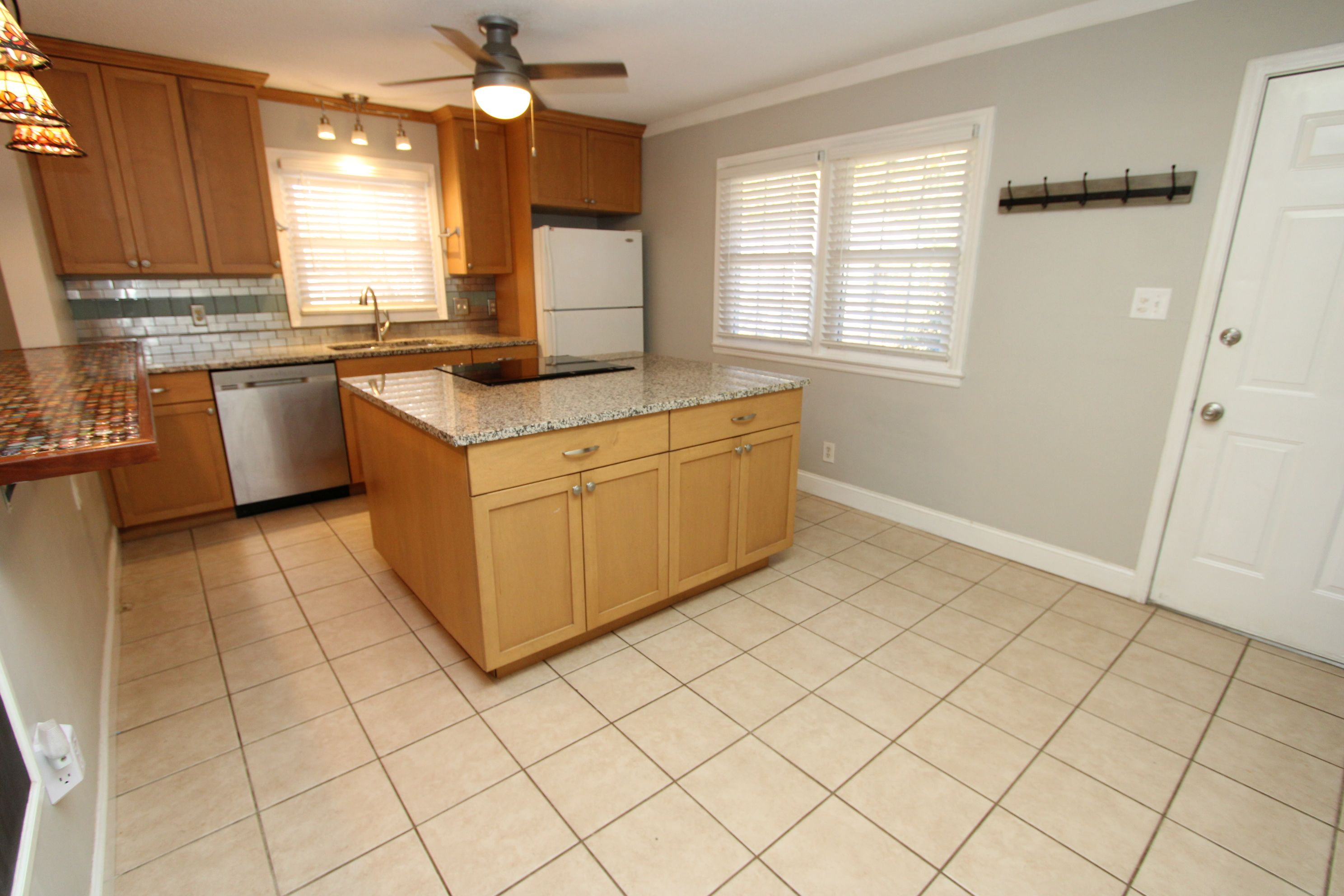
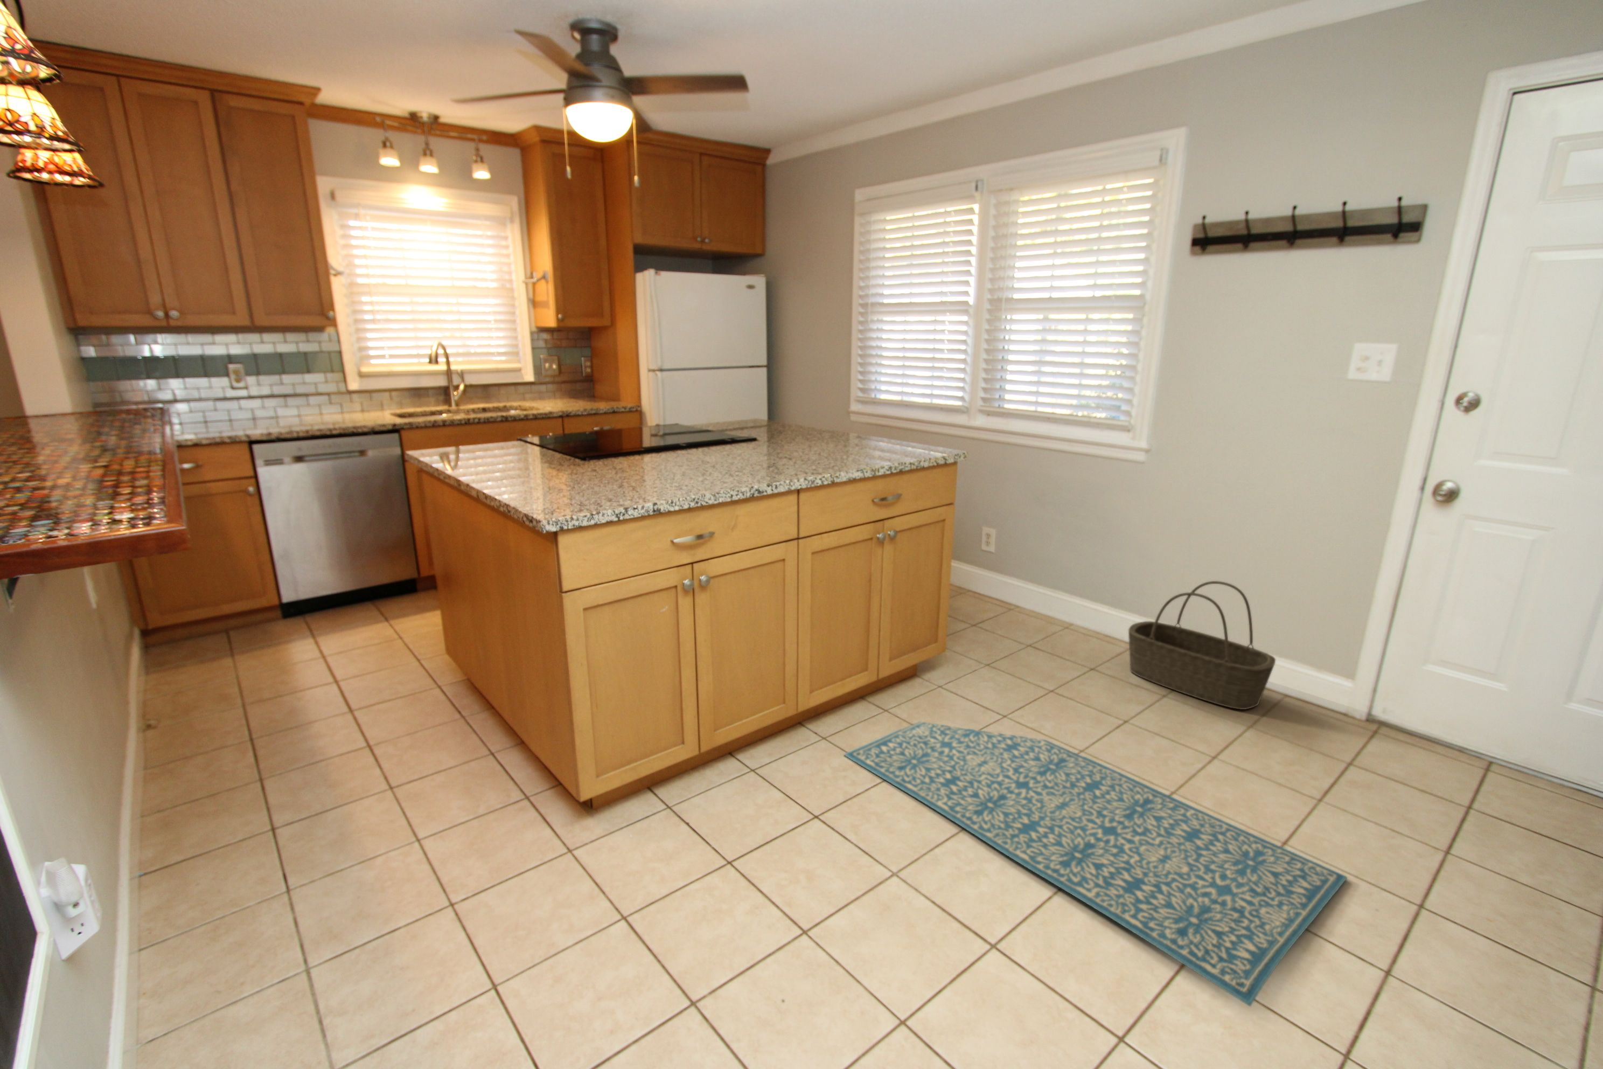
+ rug (1064, 808)
+ basket (1200, 636)
